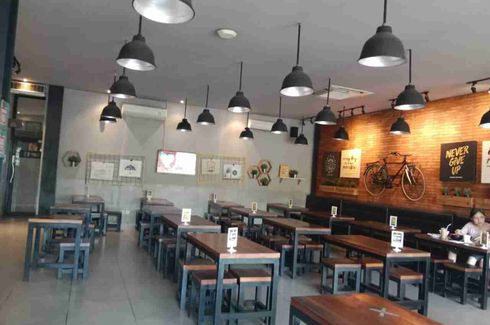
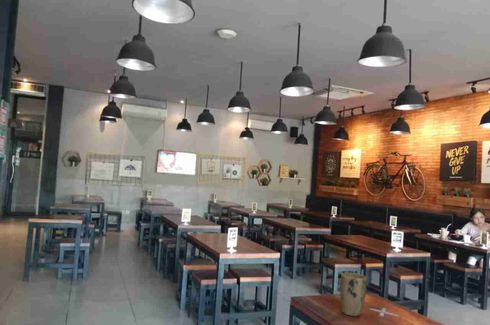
+ plant pot (352, 294)
